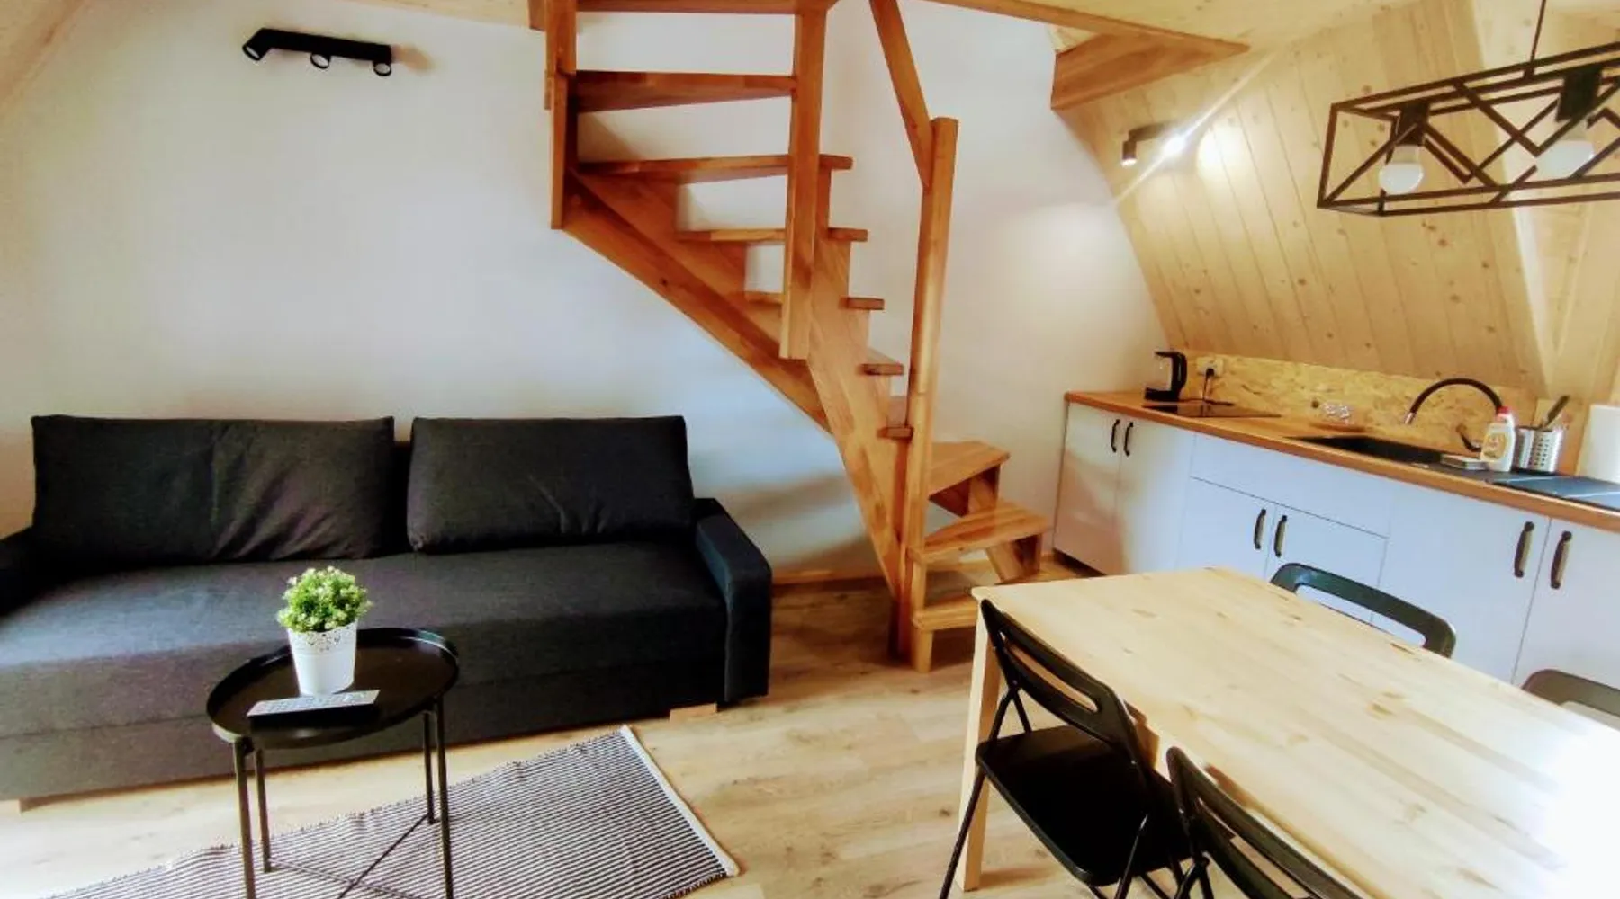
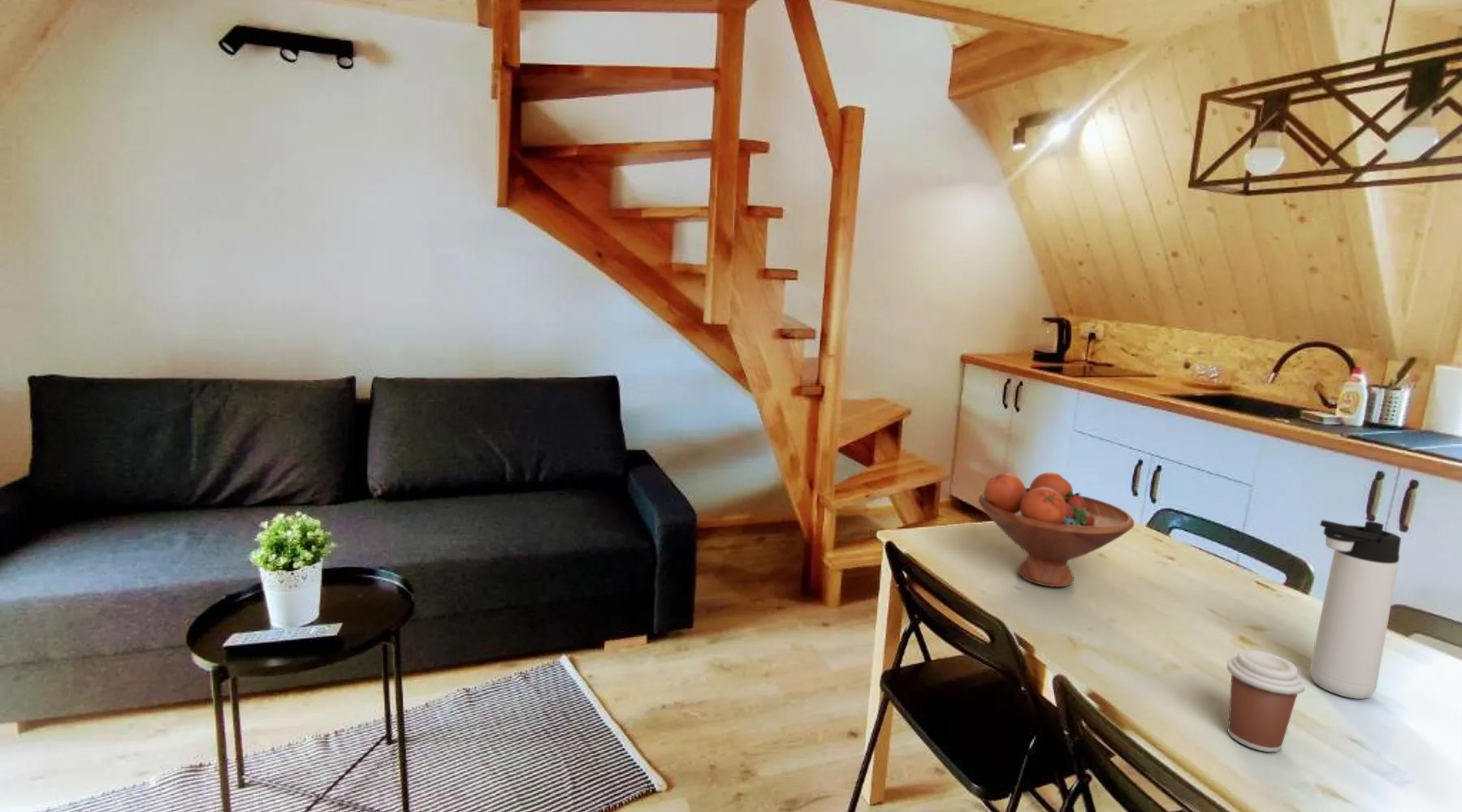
+ coffee cup (1261, 700)
+ fruit bowl (1051, 529)
+ thermos bottle (1345, 607)
